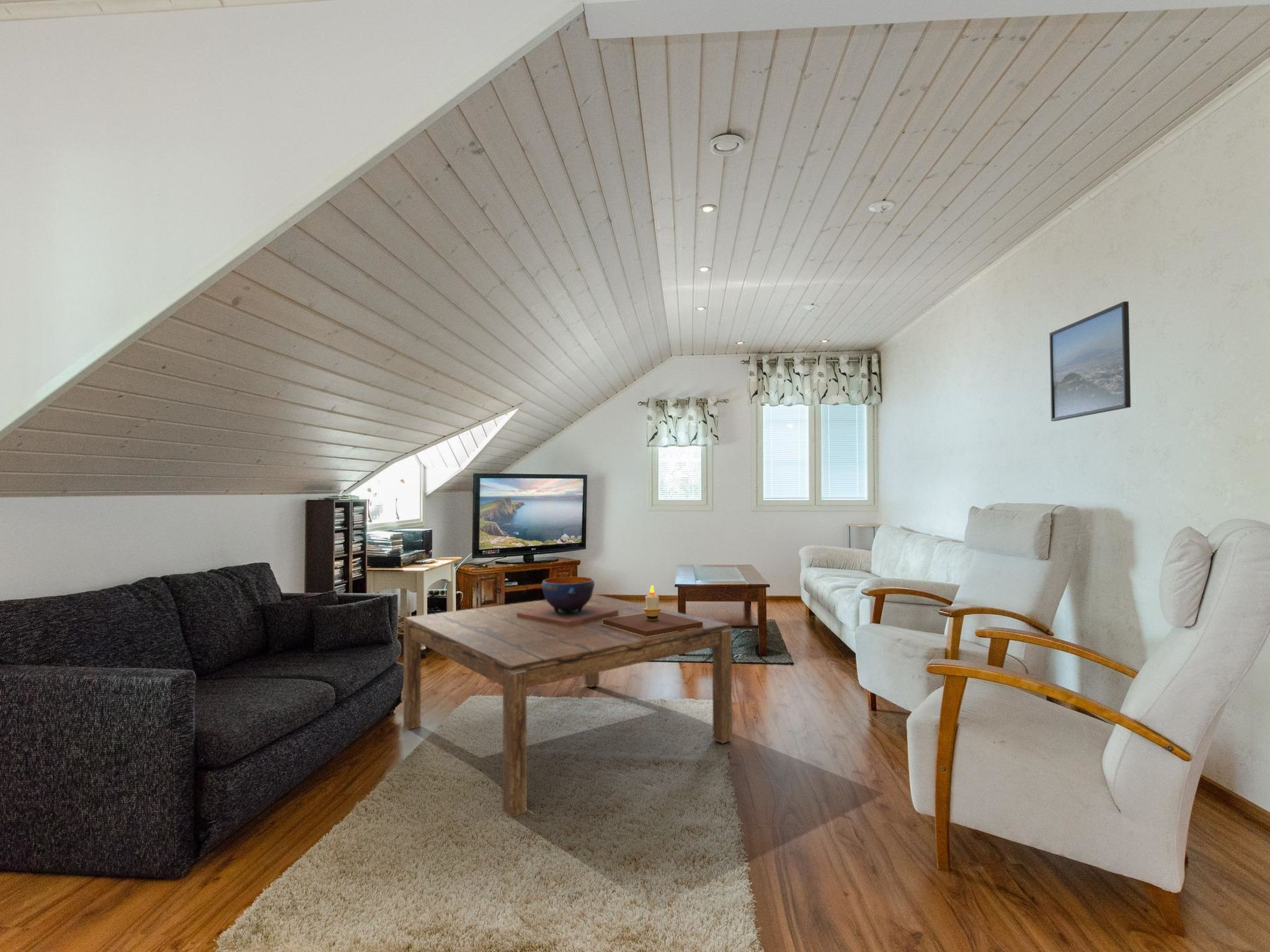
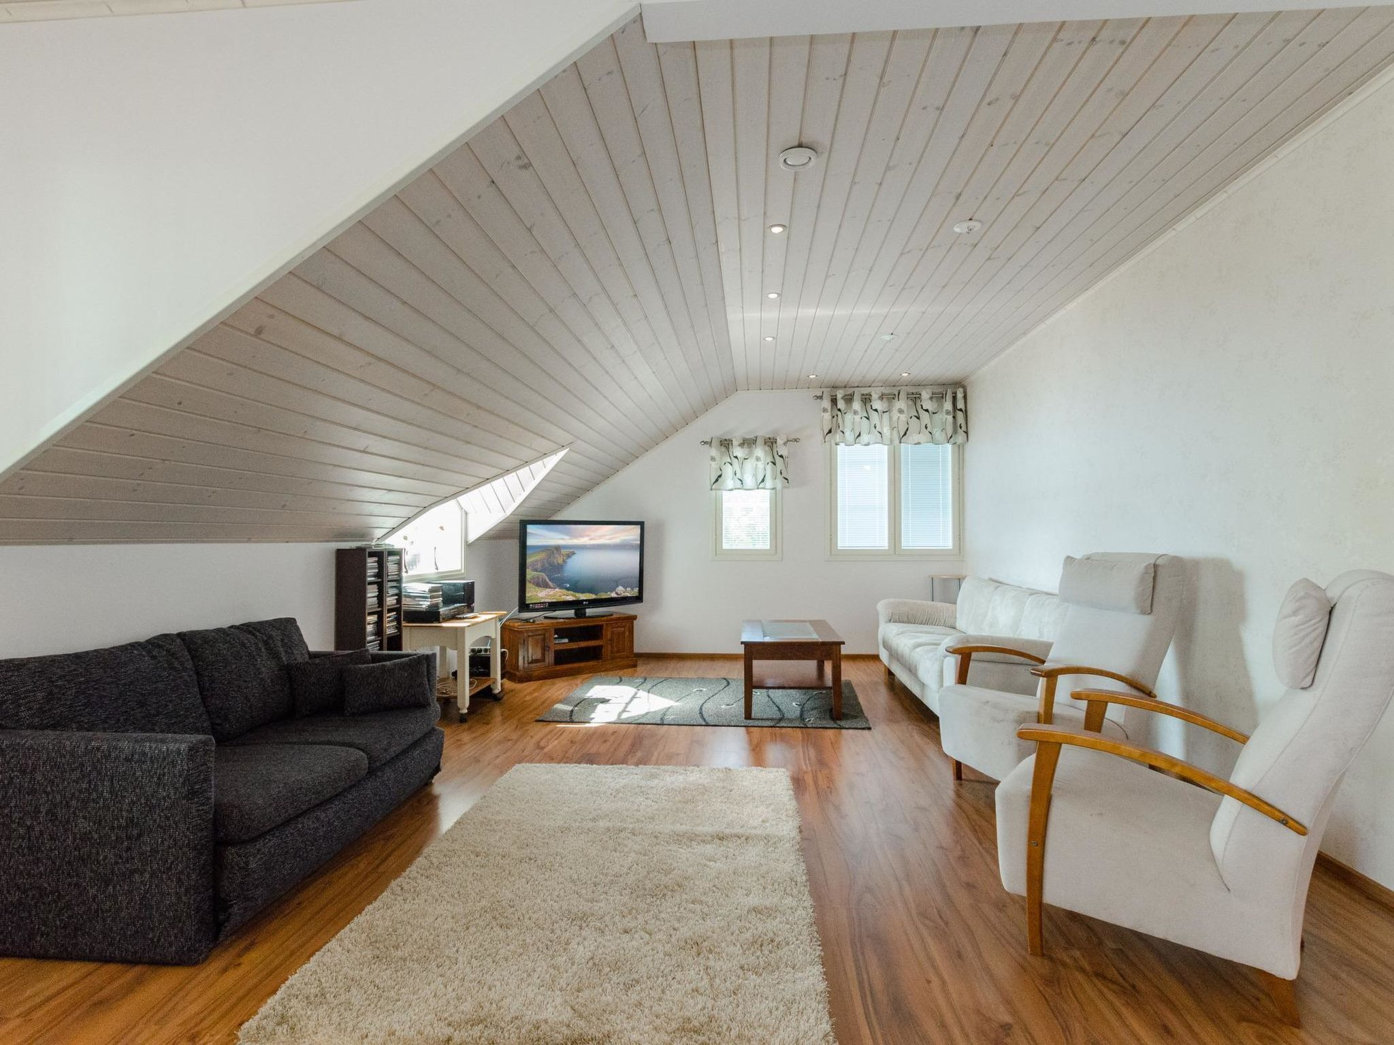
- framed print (1086, 366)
- decorative bowl (567, 597)
- coffee table (562, 676)
- candle (652, 604)
